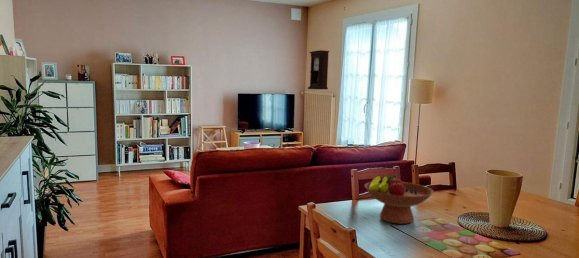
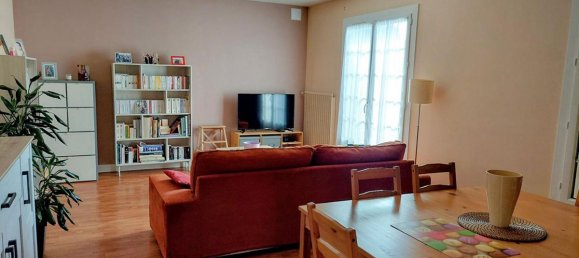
- pendulum clock (317, 70)
- fruit bowl (397, 197)
